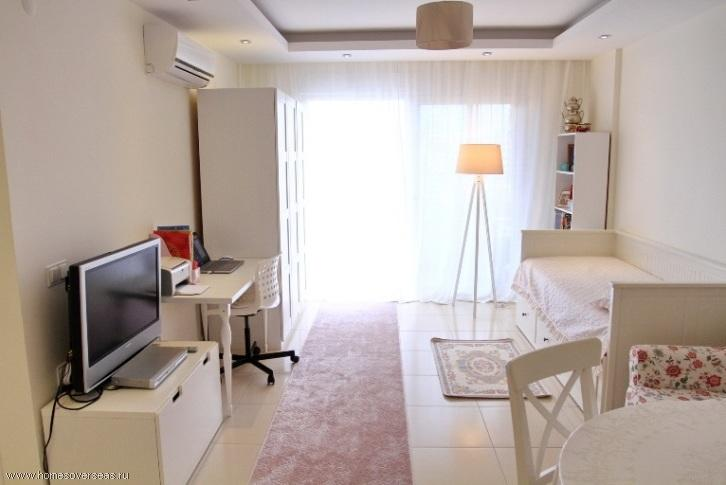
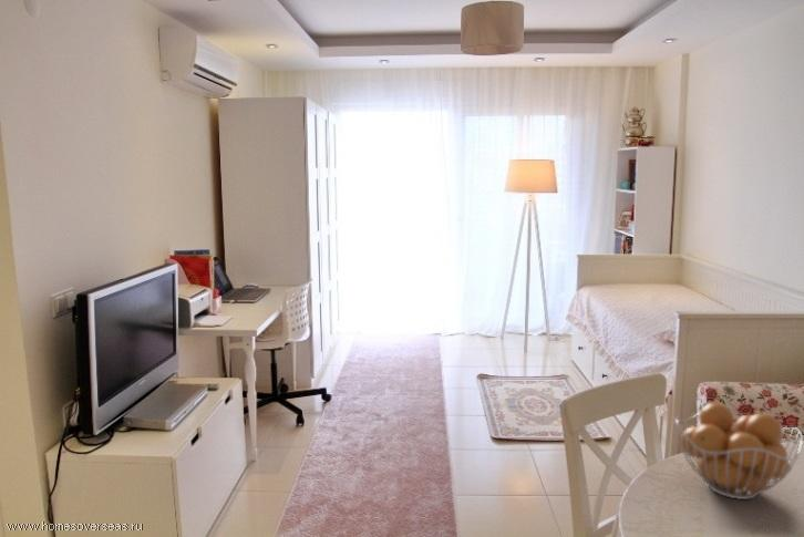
+ fruit basket (734, 448)
